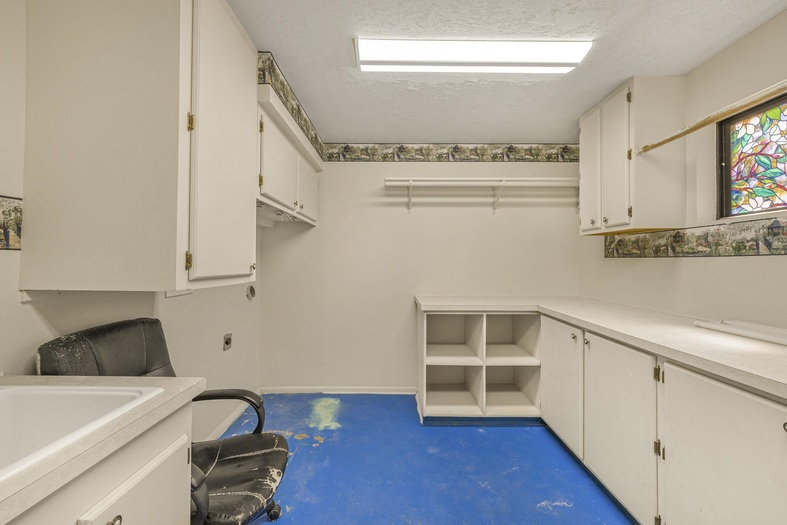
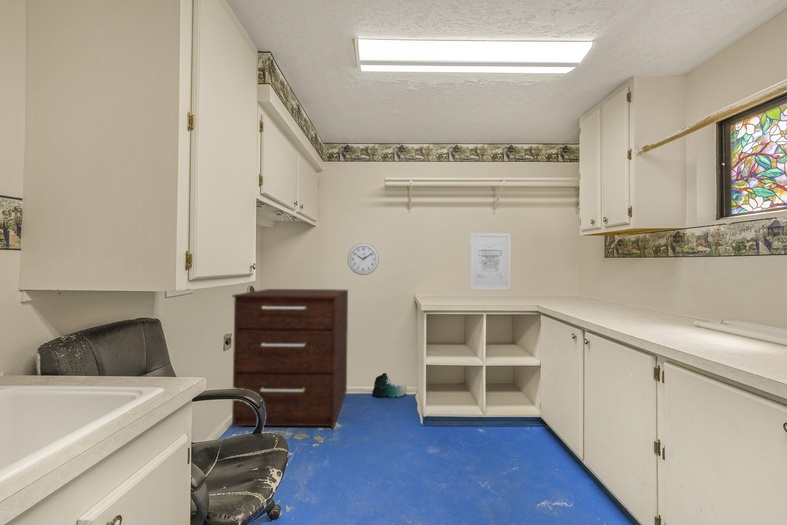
+ wall clock (363, 259)
+ sneaker (389, 384)
+ dresser (296, 349)
+ wall art (490, 261)
